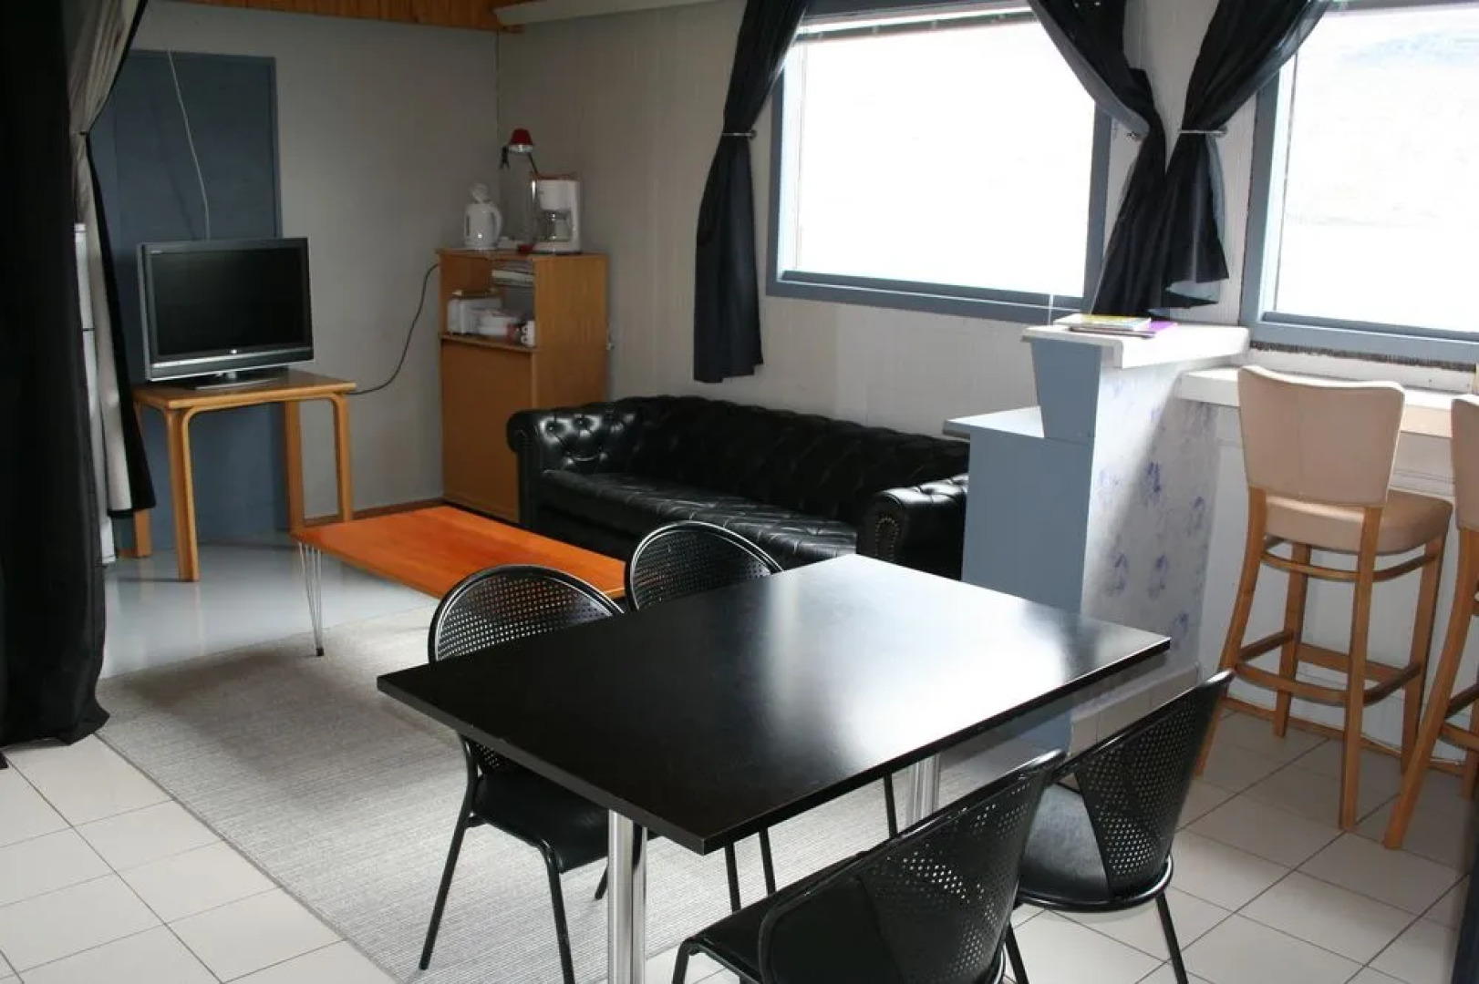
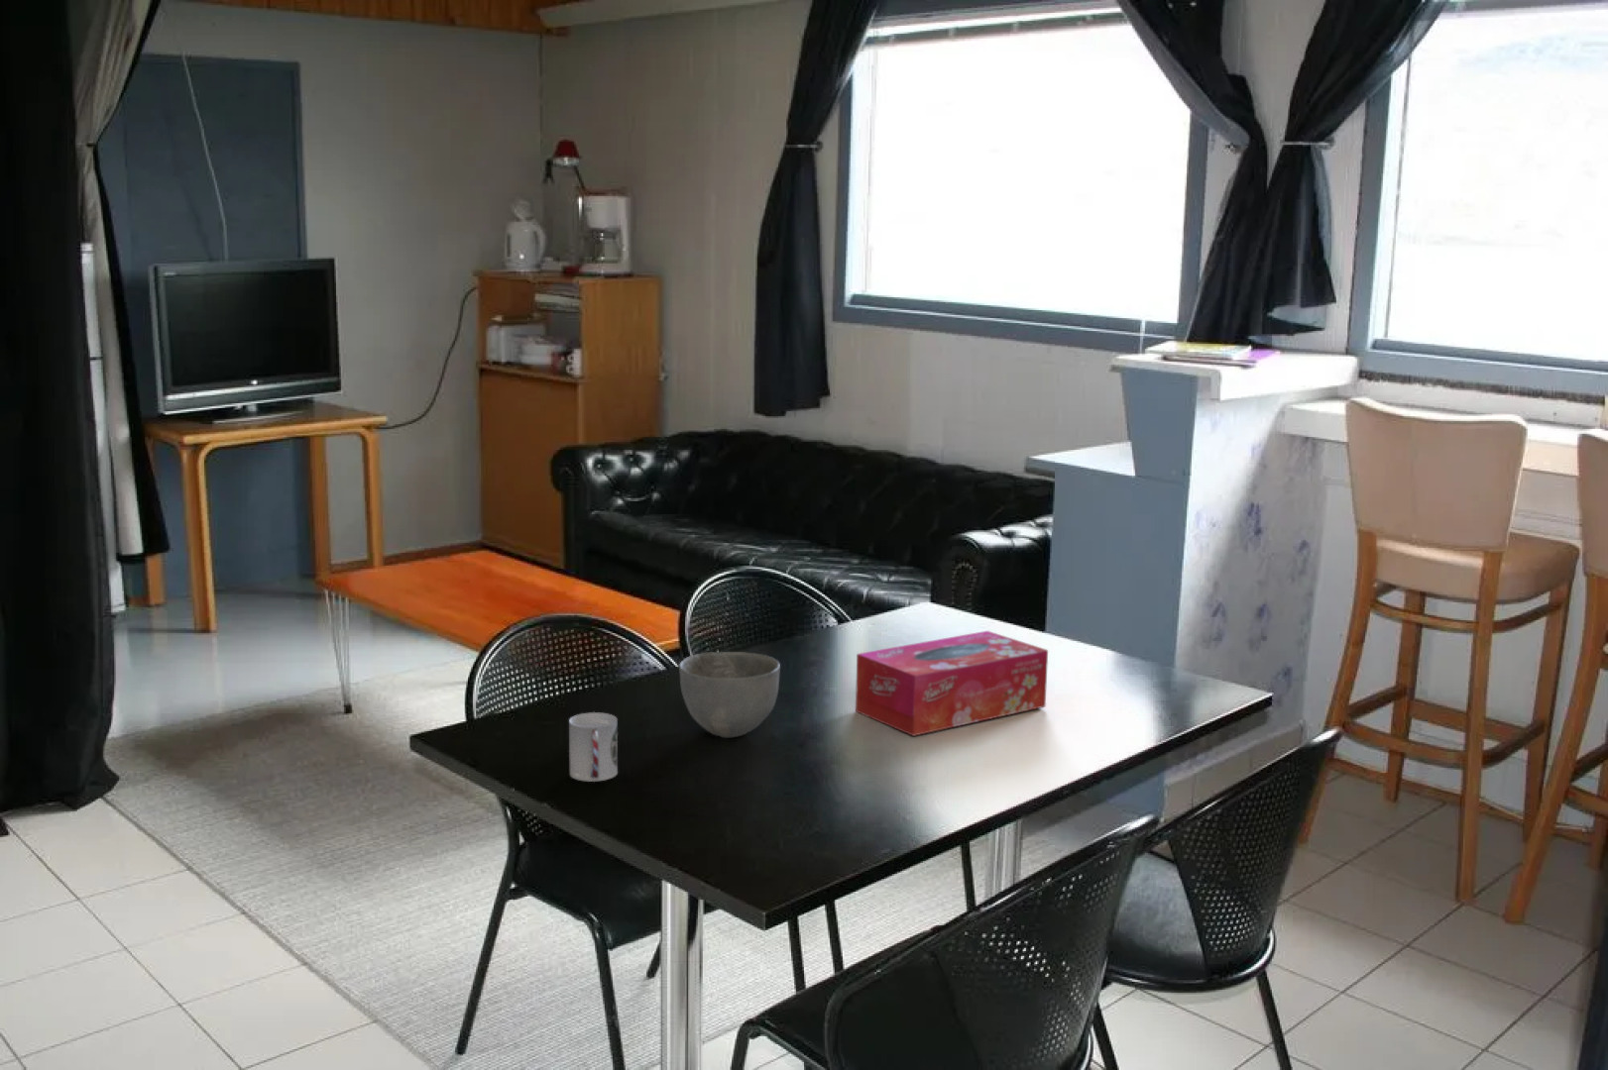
+ cup (594, 750)
+ bowl (729, 697)
+ tissue box (952, 679)
